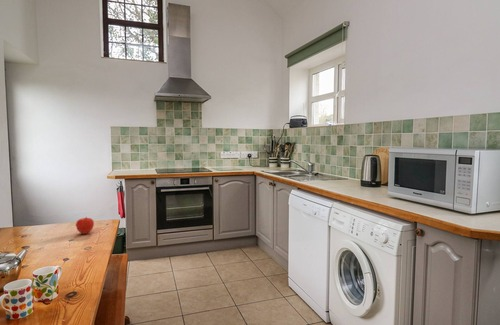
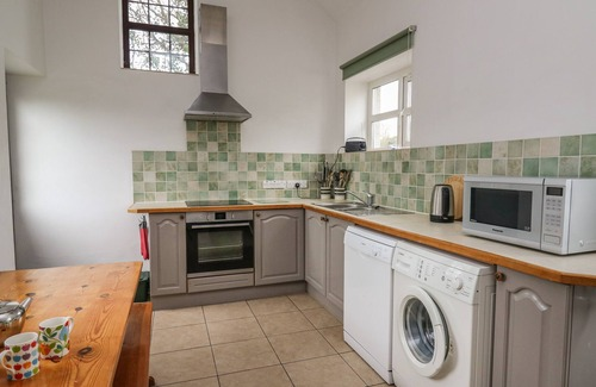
- fruit (85, 224)
